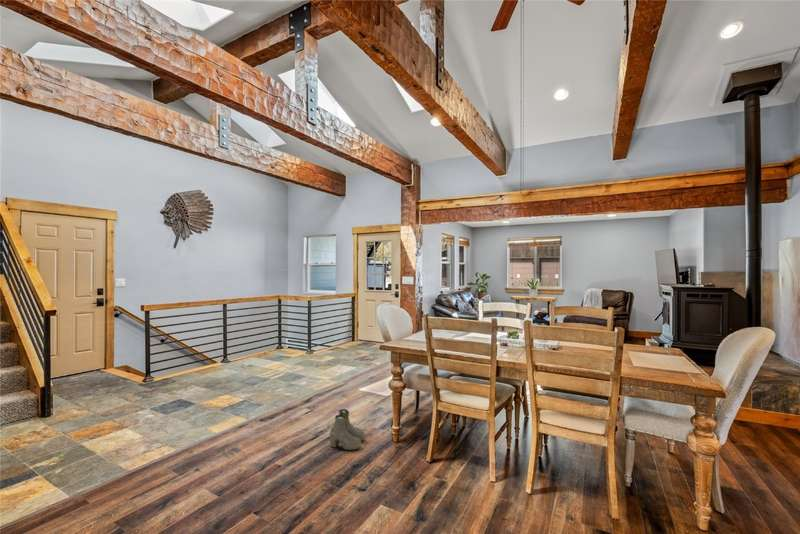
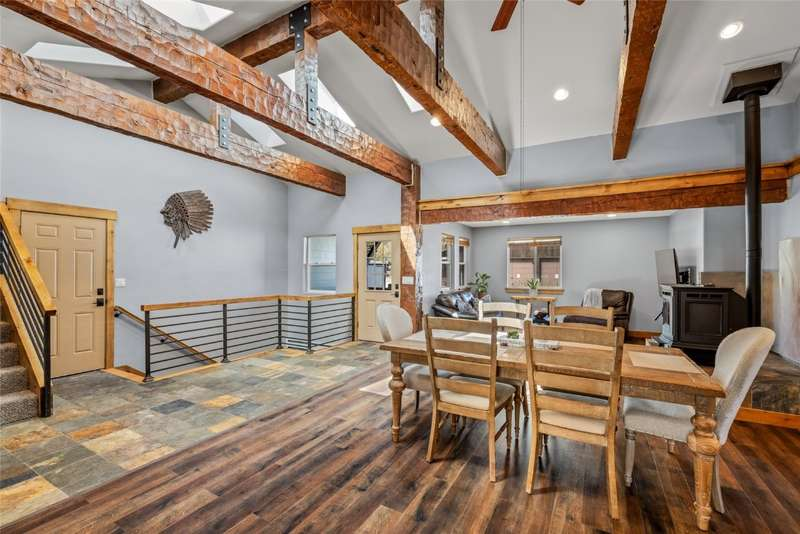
- boots (347, 428)
